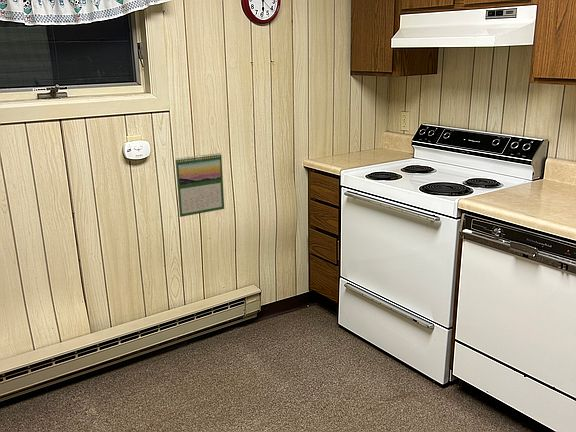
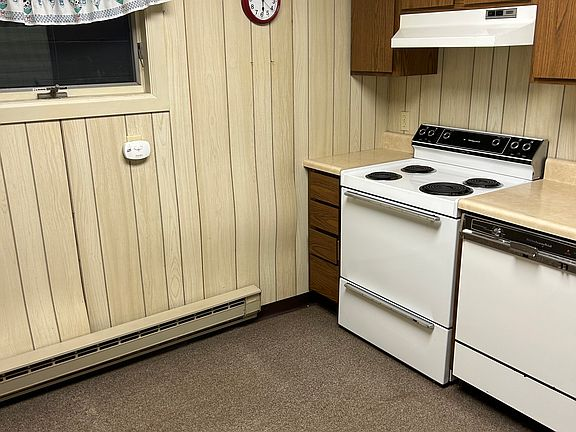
- calendar (200, 184)
